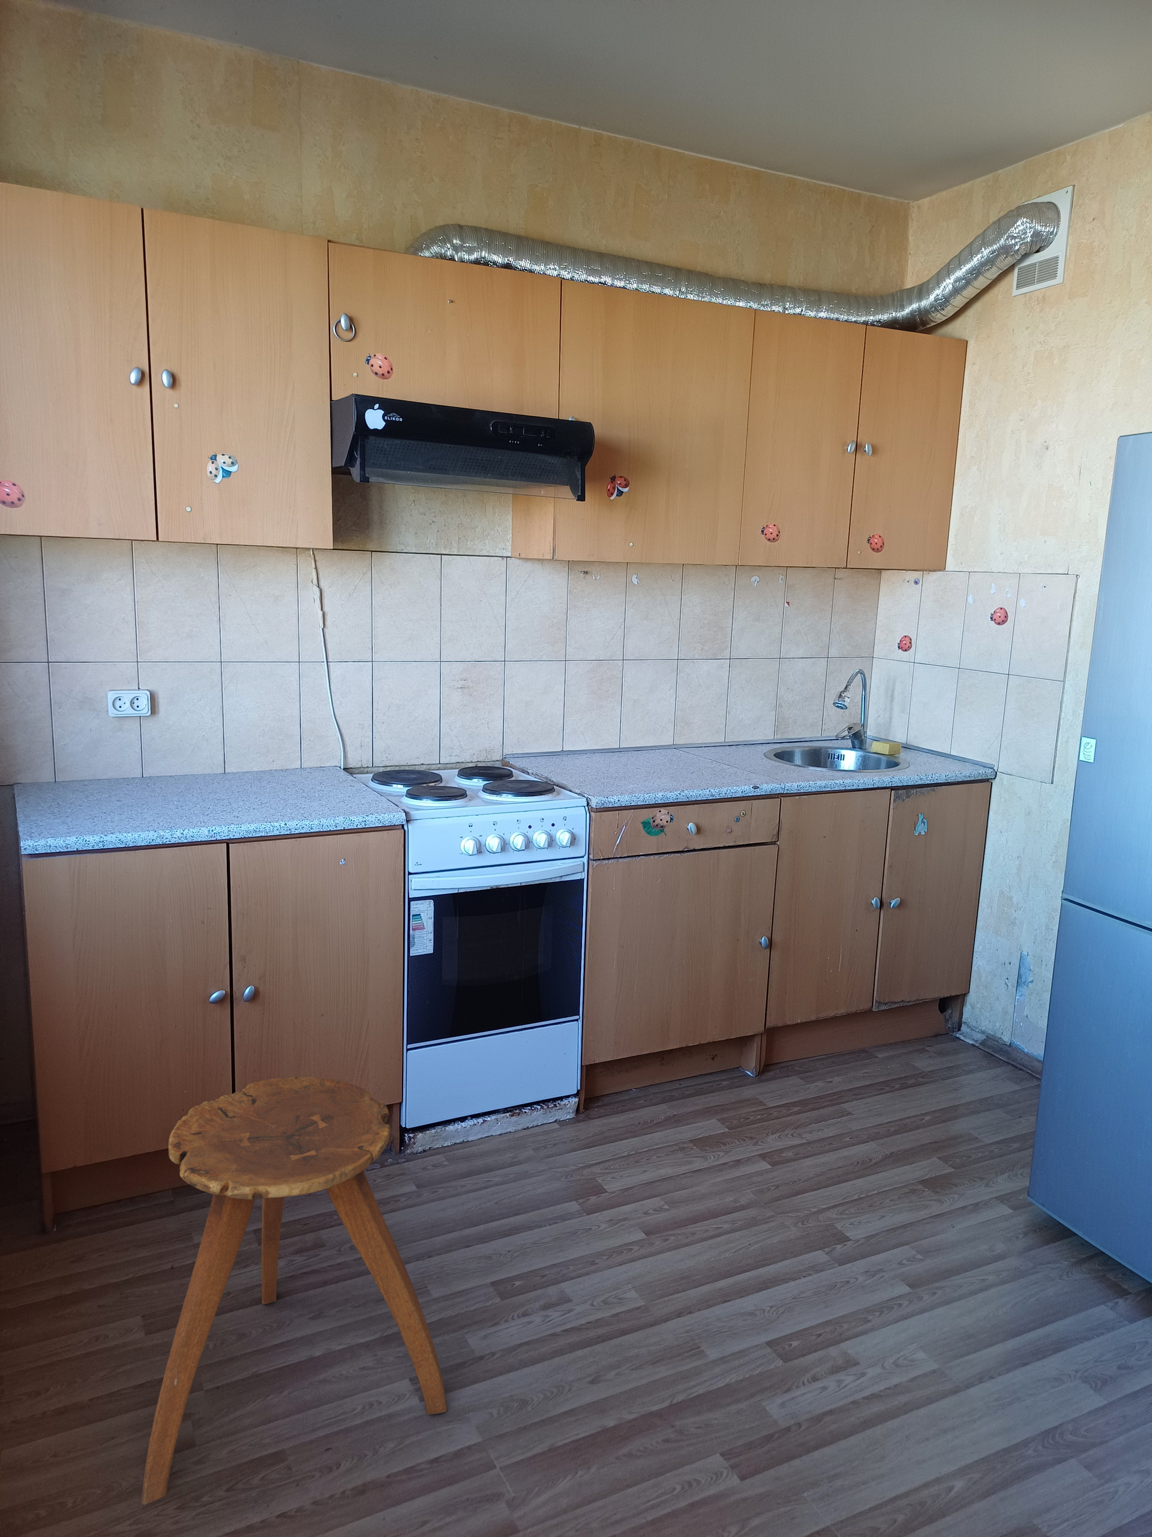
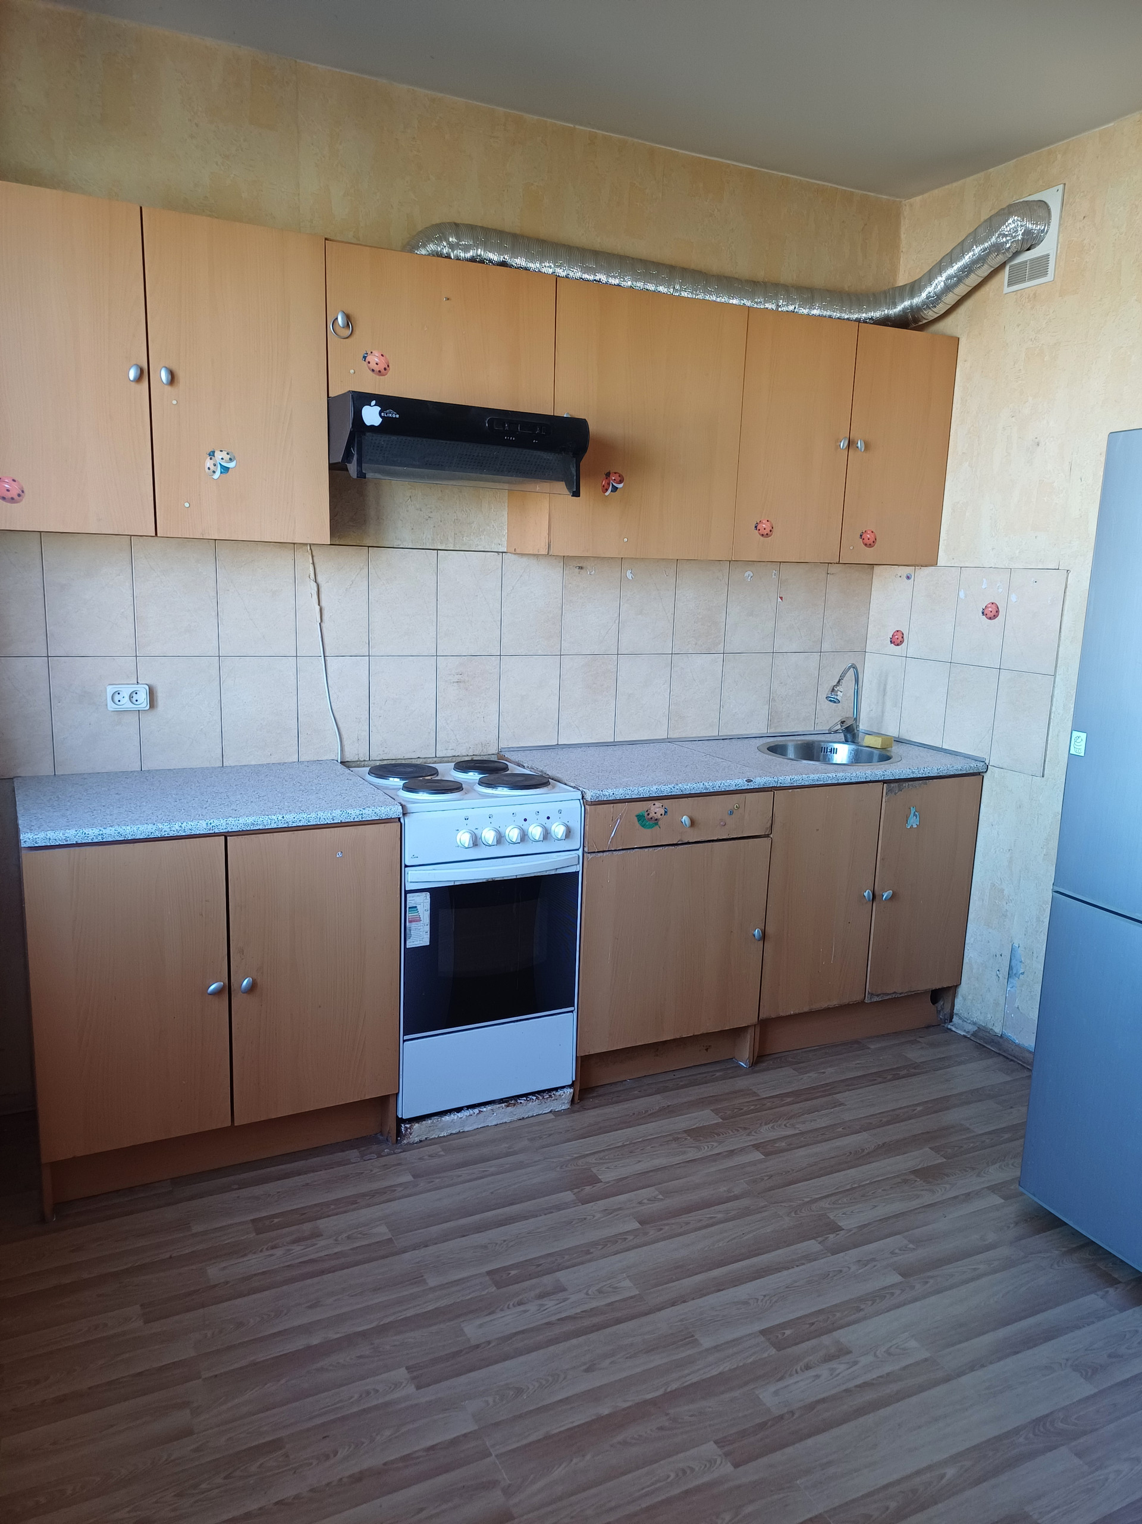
- stool (280, 1242)
